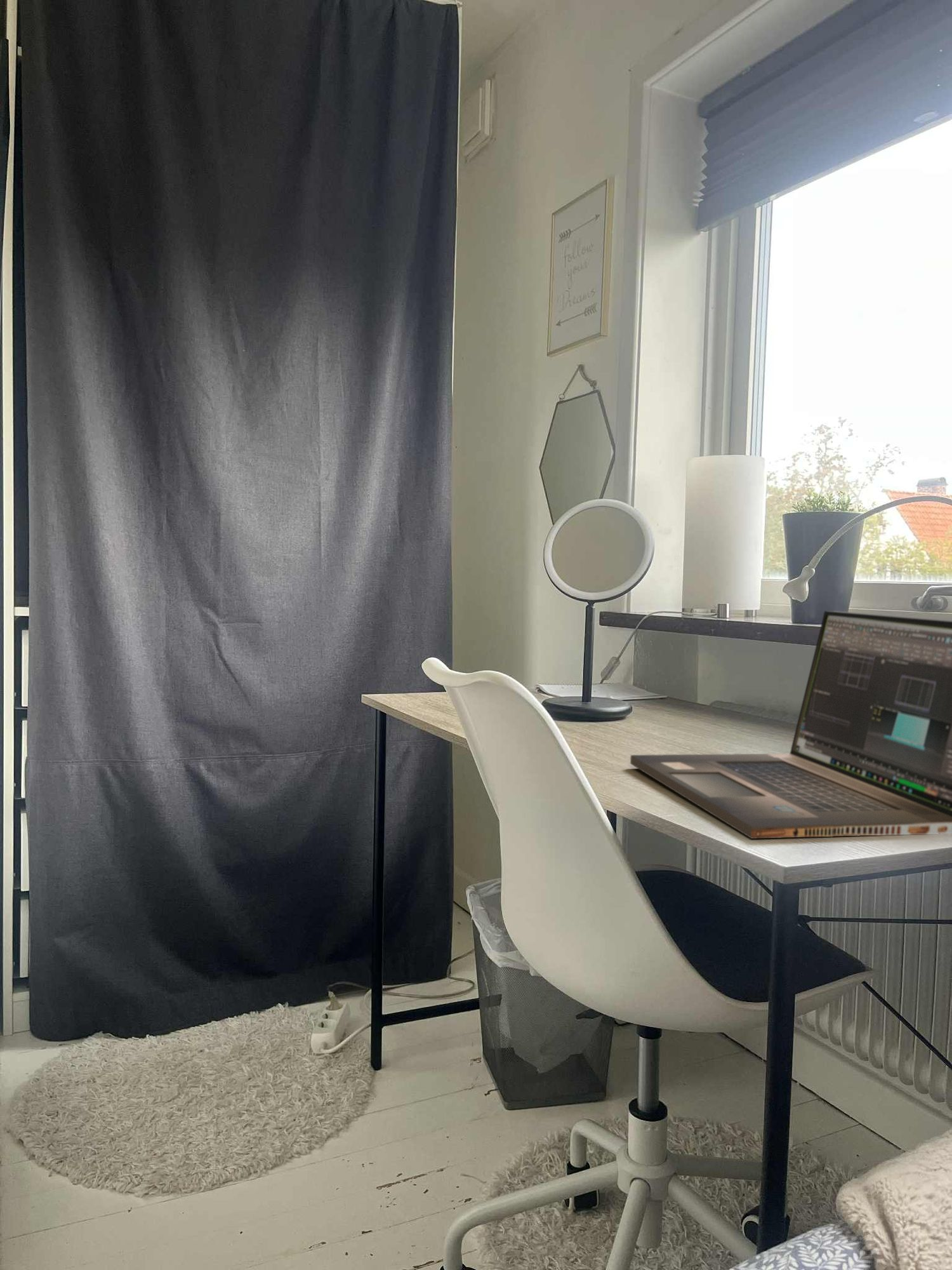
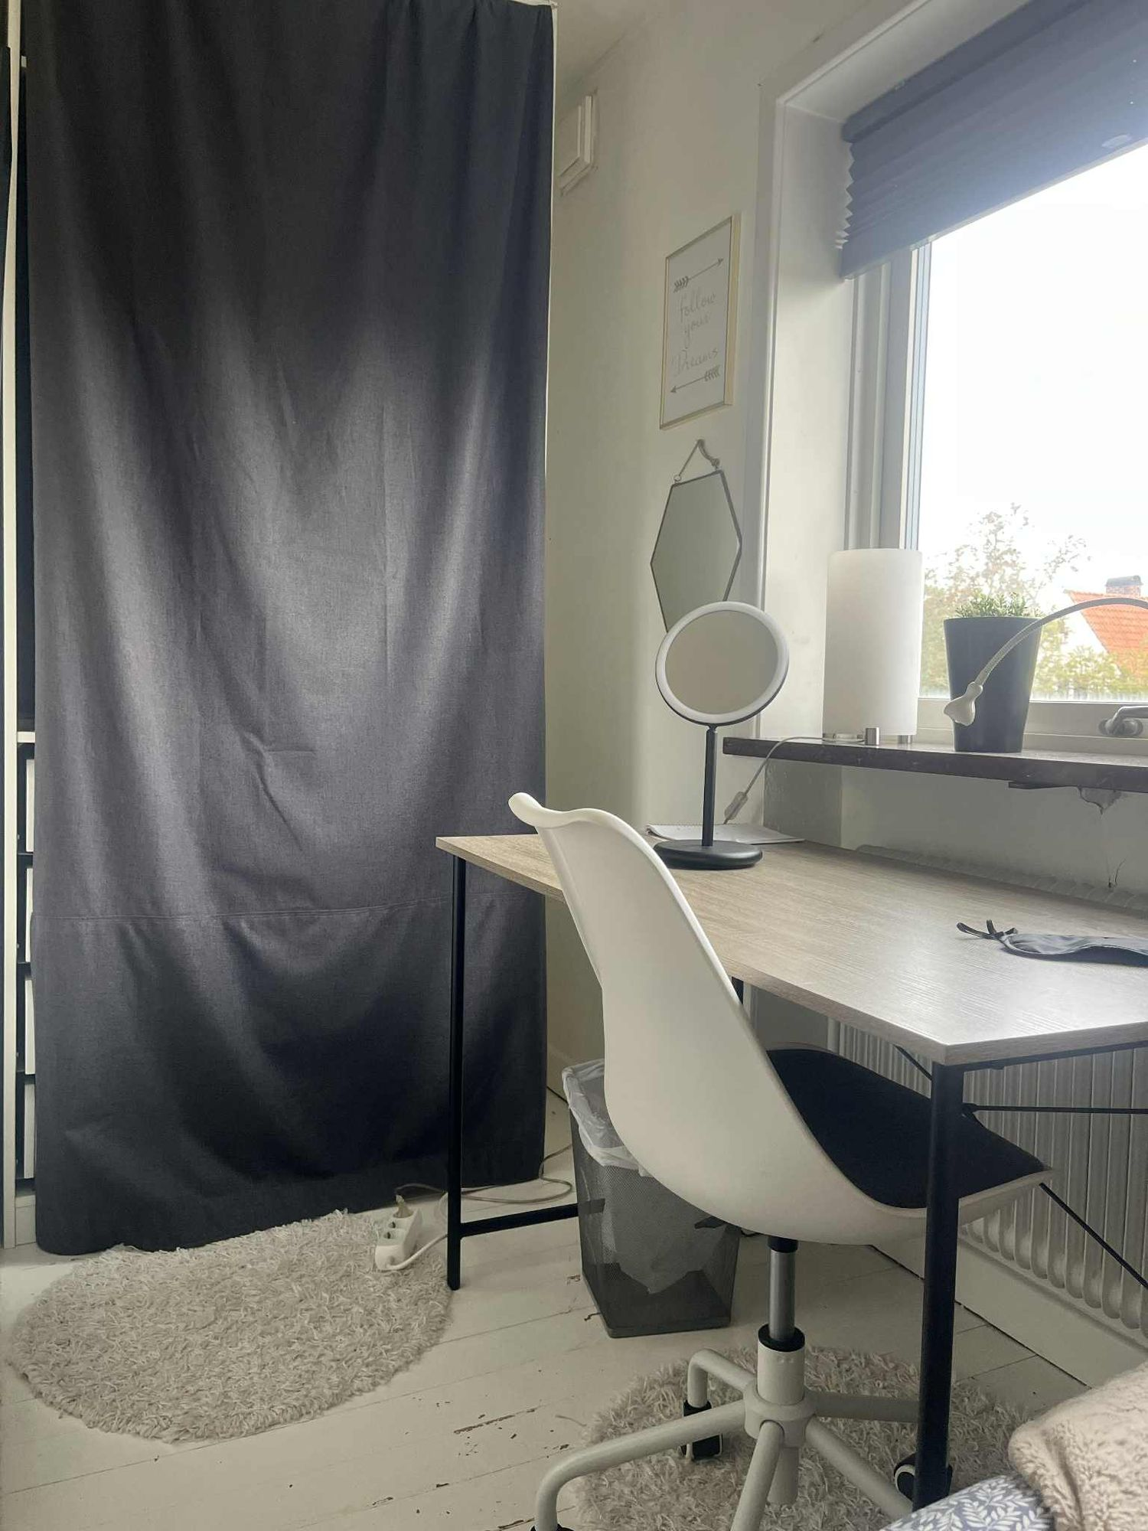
- laptop (802, 705)
